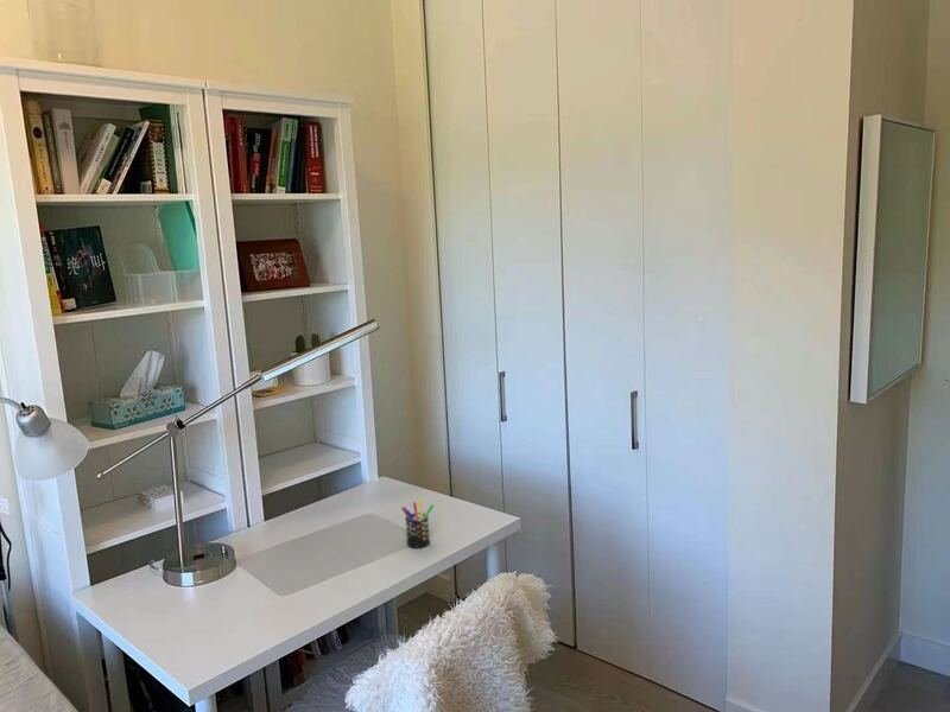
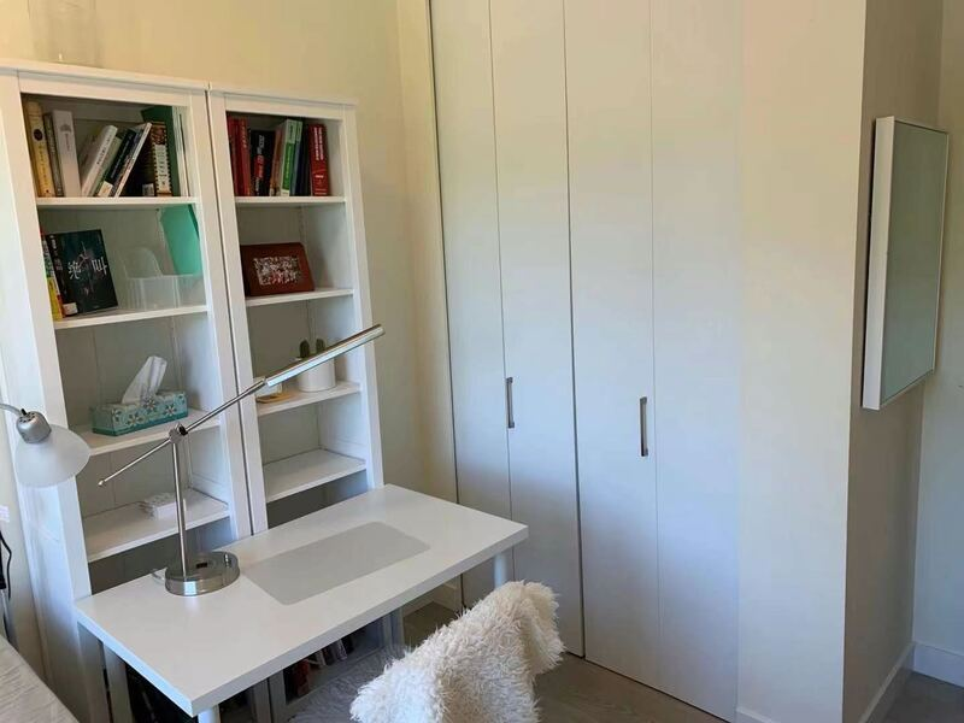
- pen holder (419, 521)
